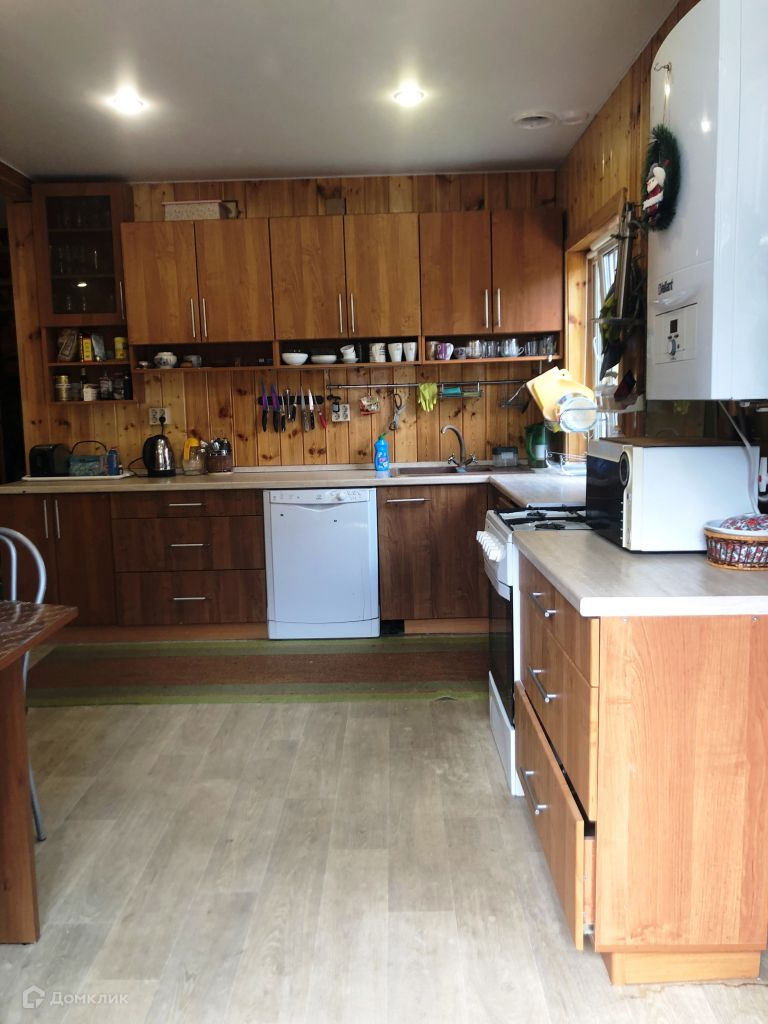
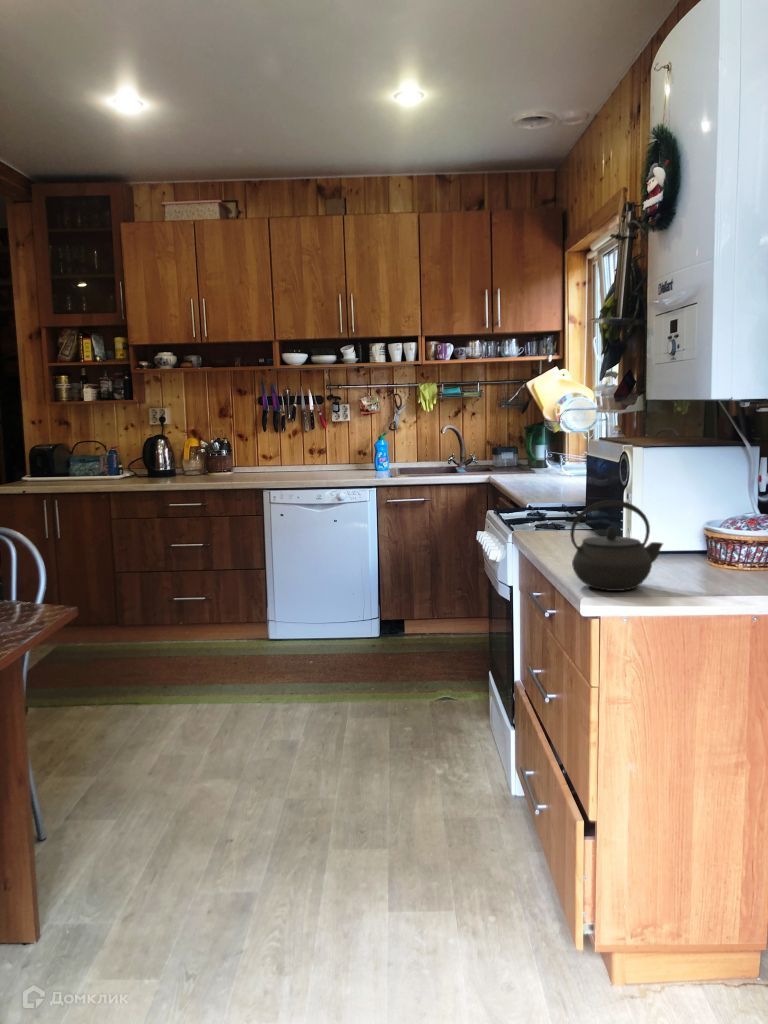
+ kettle (617, 543)
